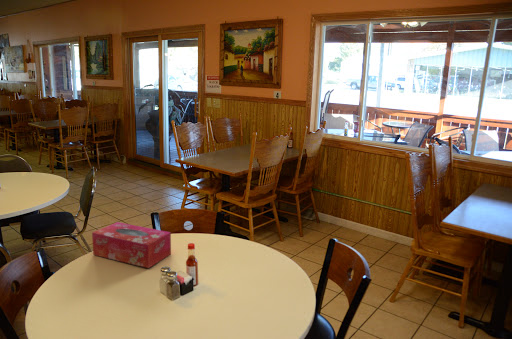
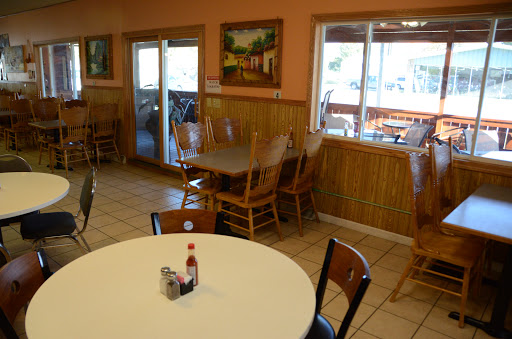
- tissue box (132, 243)
